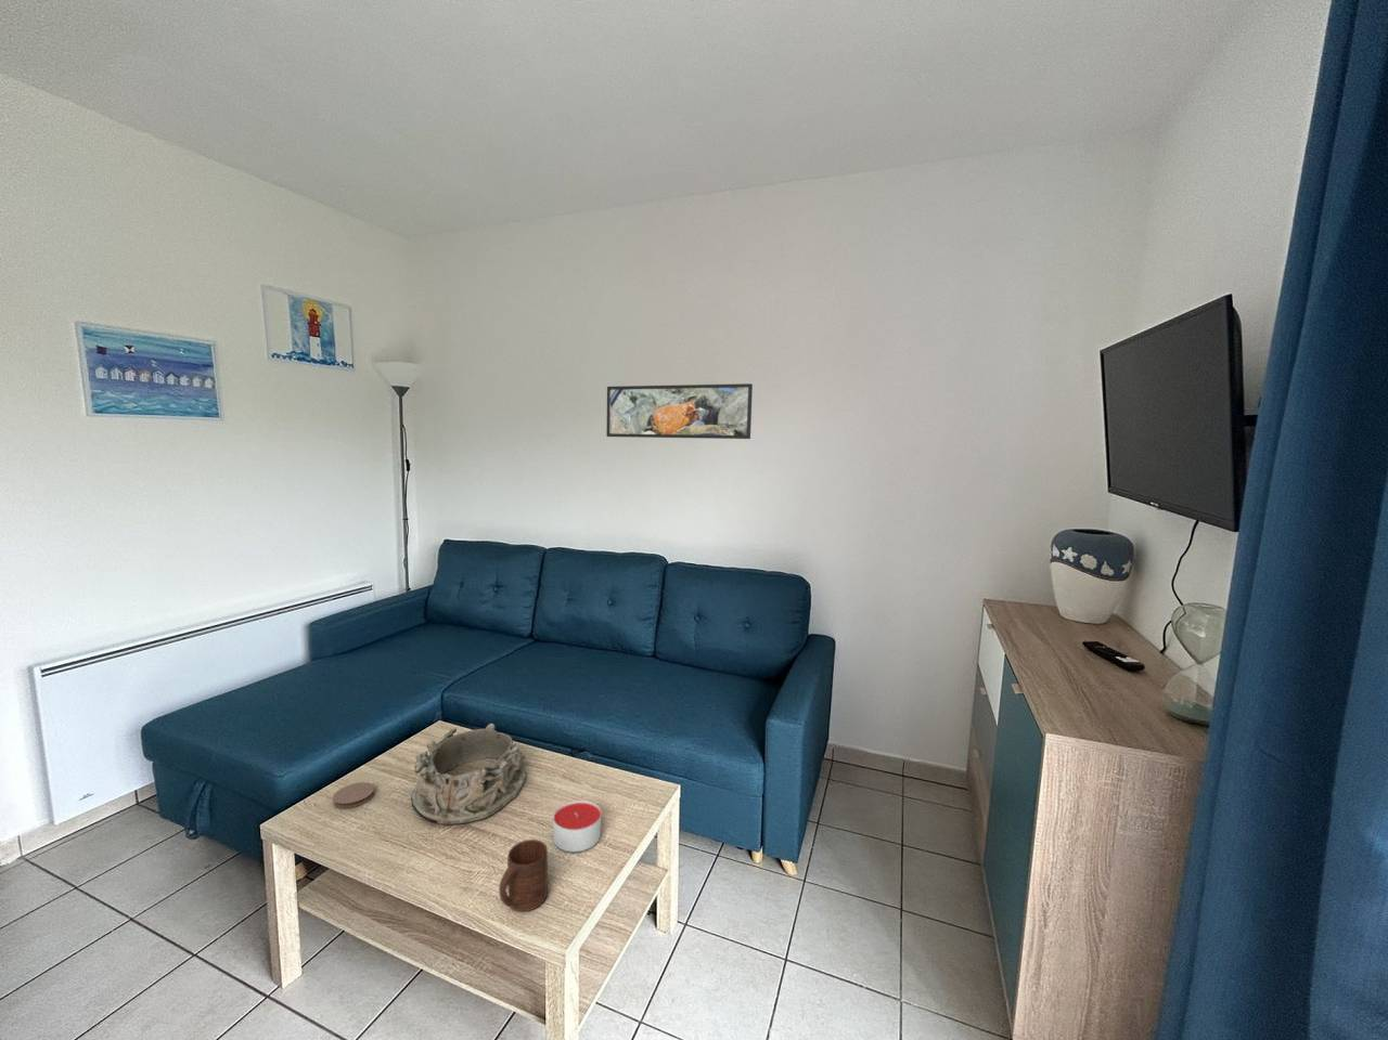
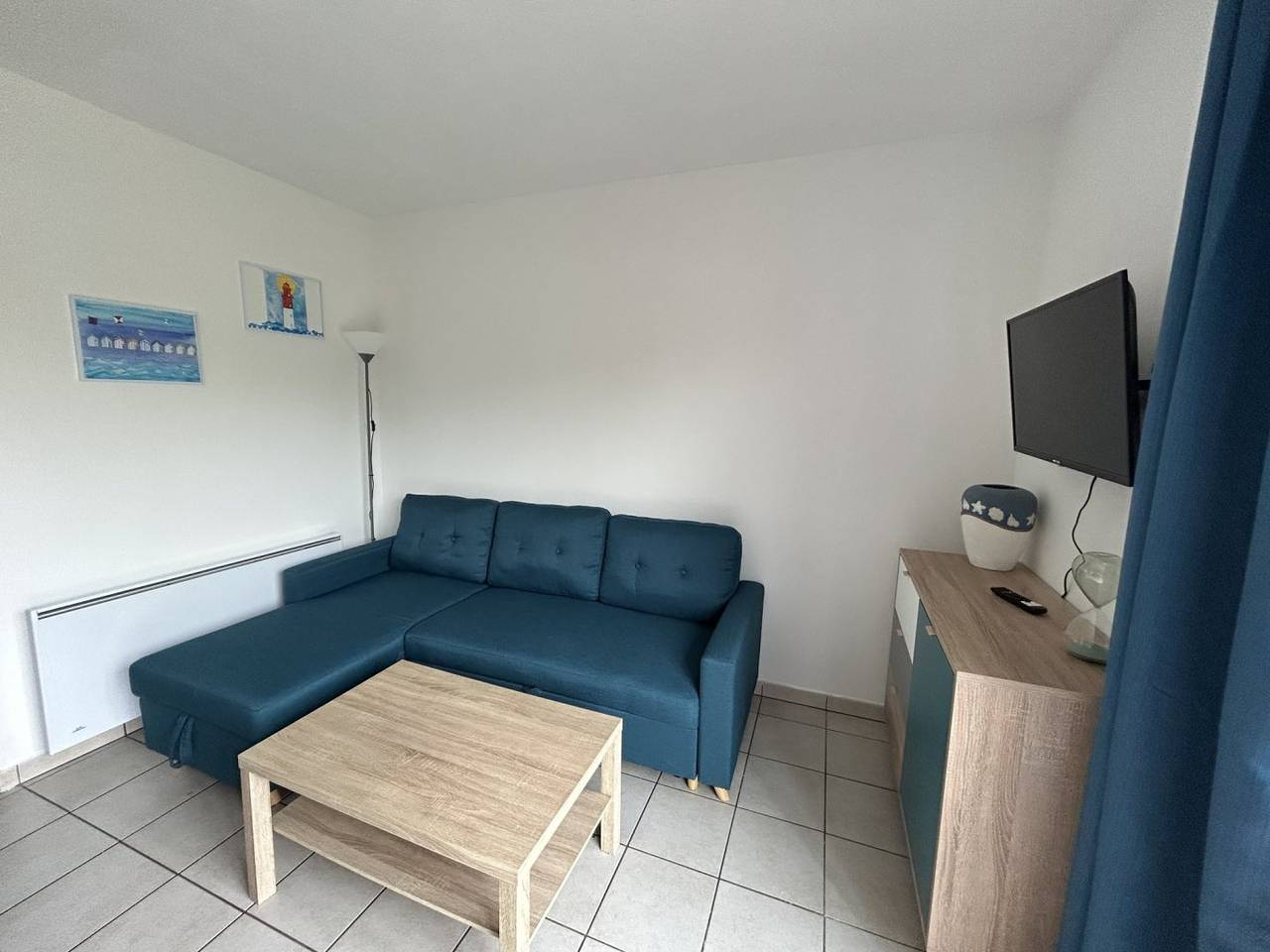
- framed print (675, 412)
- cup (525, 878)
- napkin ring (468, 761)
- coaster (353, 794)
- candle (577, 825)
